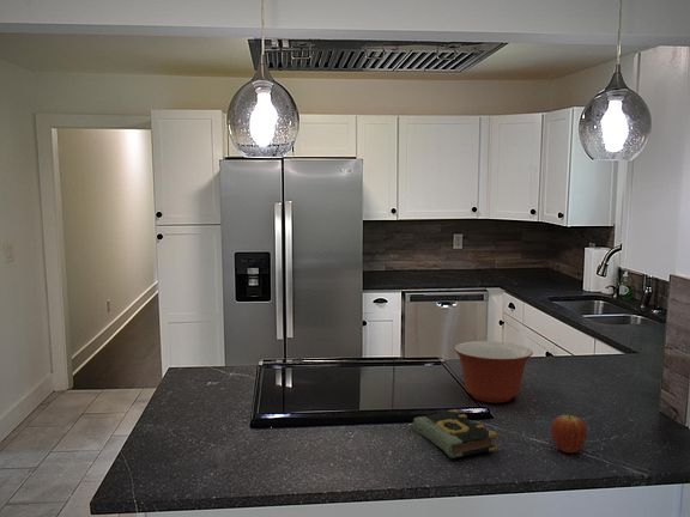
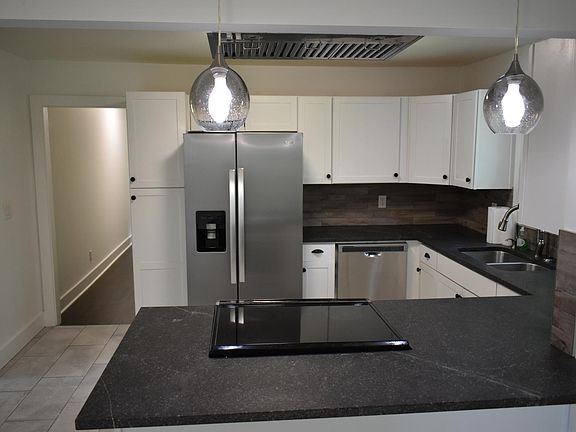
- mixing bowl (491, 372)
- fruit (569, 431)
- book (449, 428)
